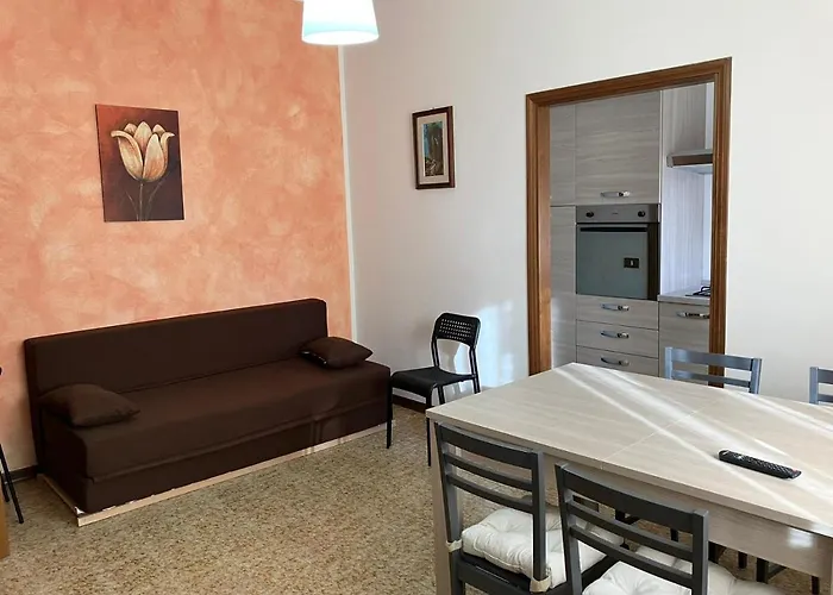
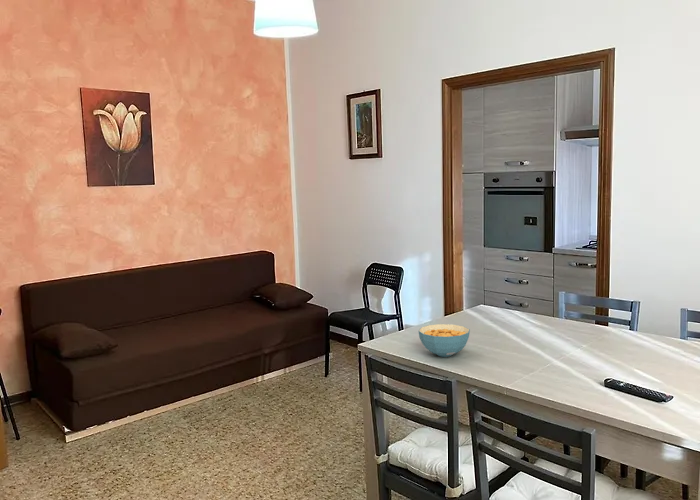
+ cereal bowl (444, 342)
